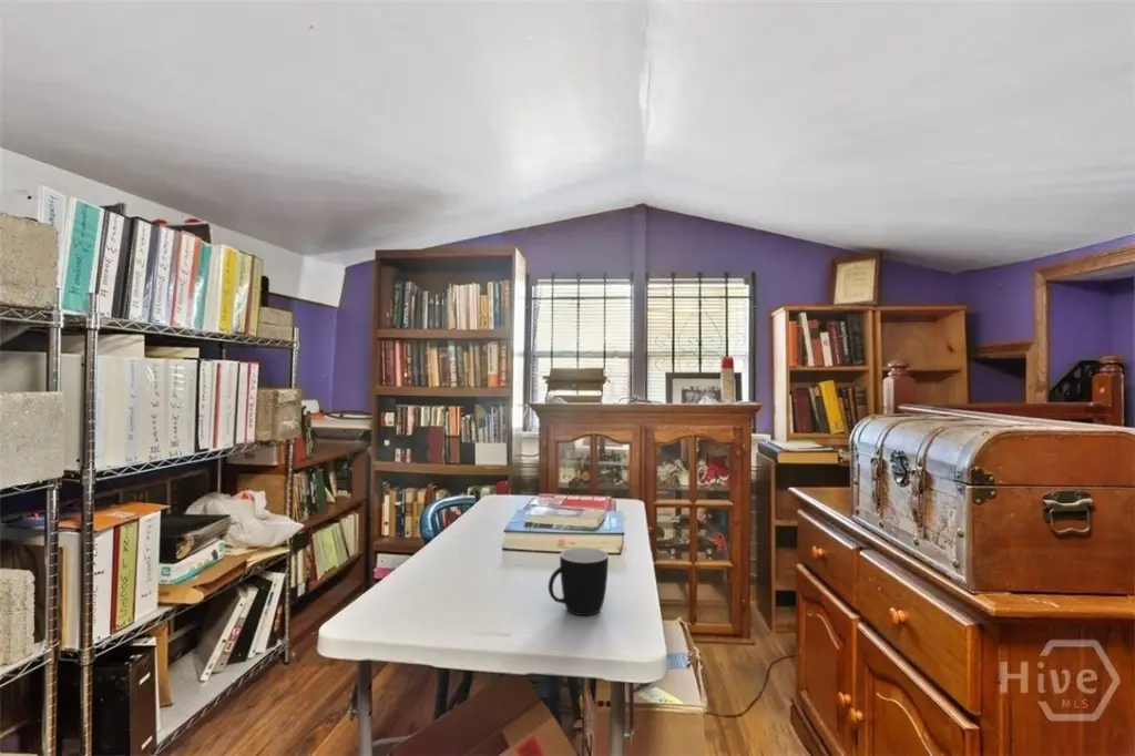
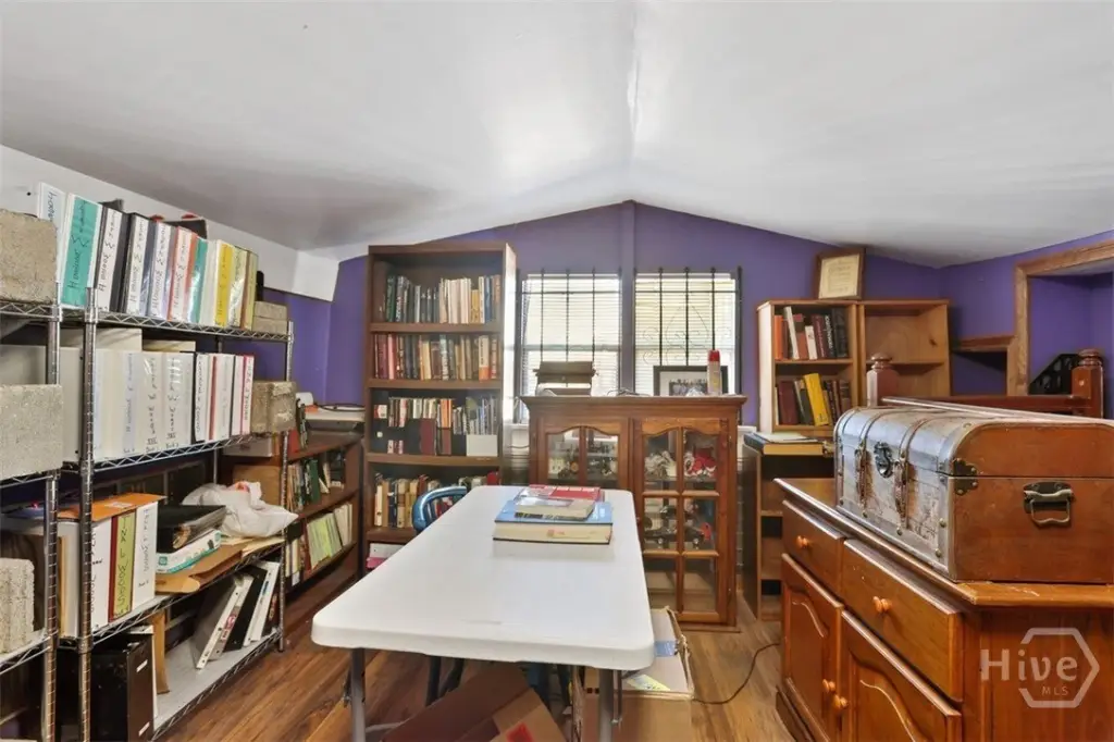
- mug (576, 582)
